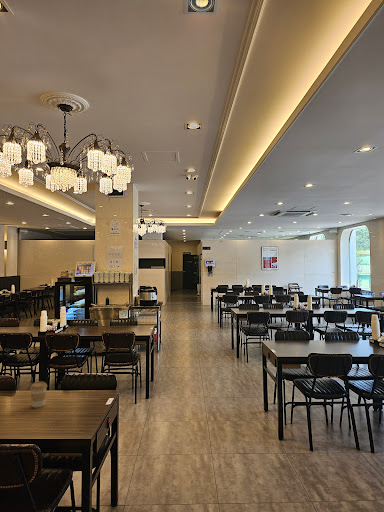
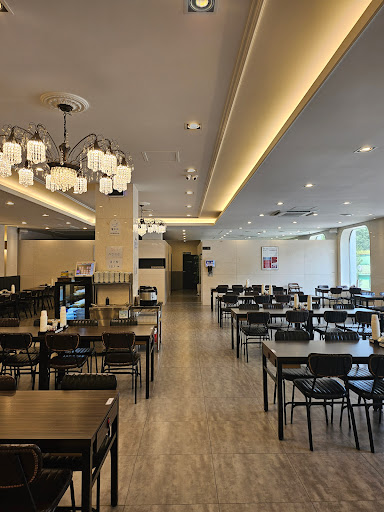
- coffee cup (38, 394)
